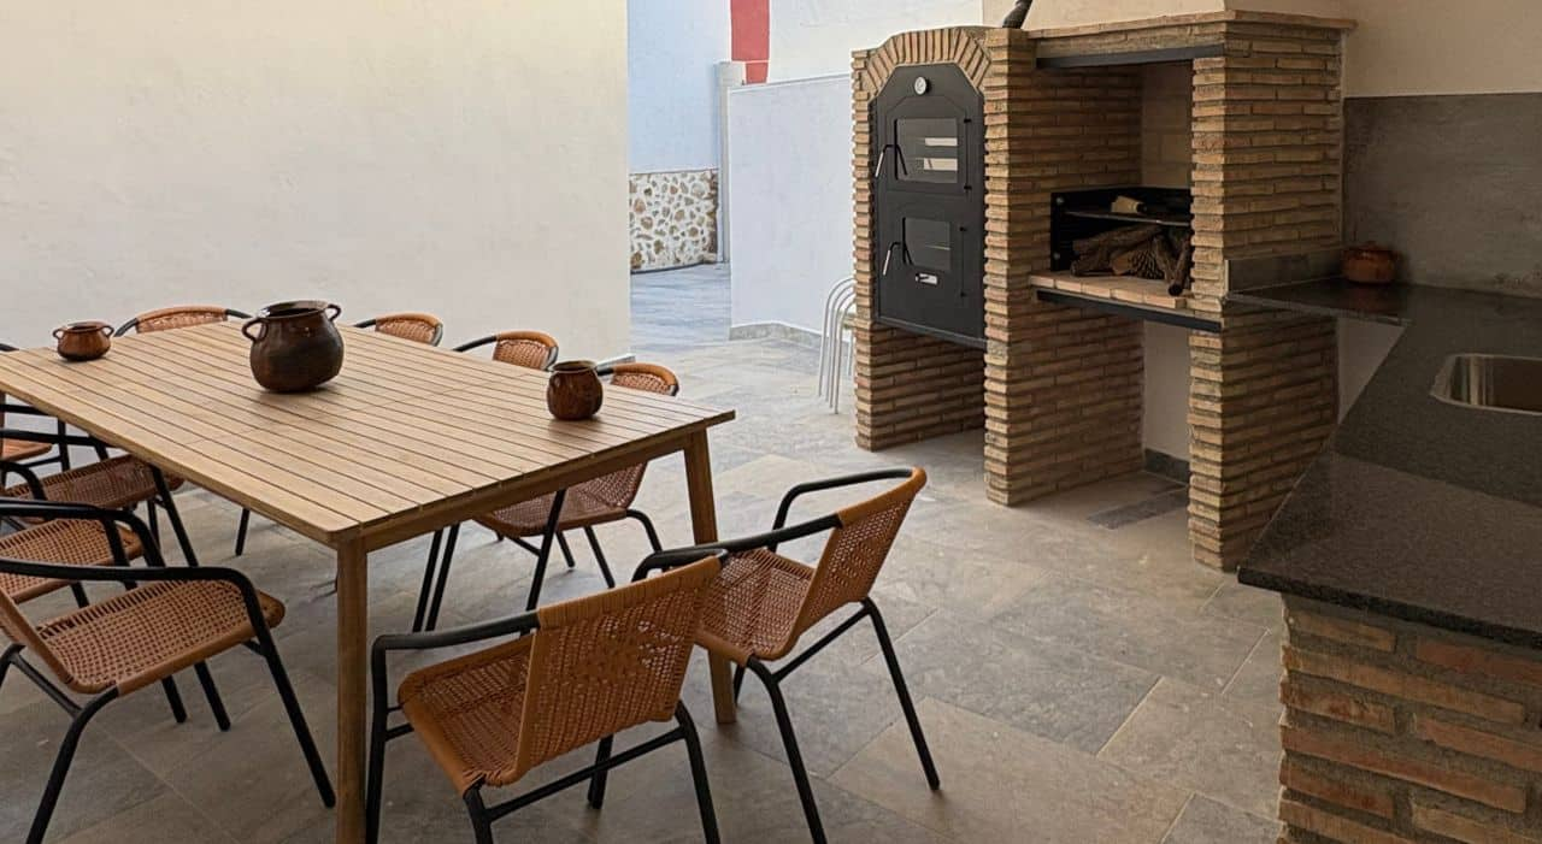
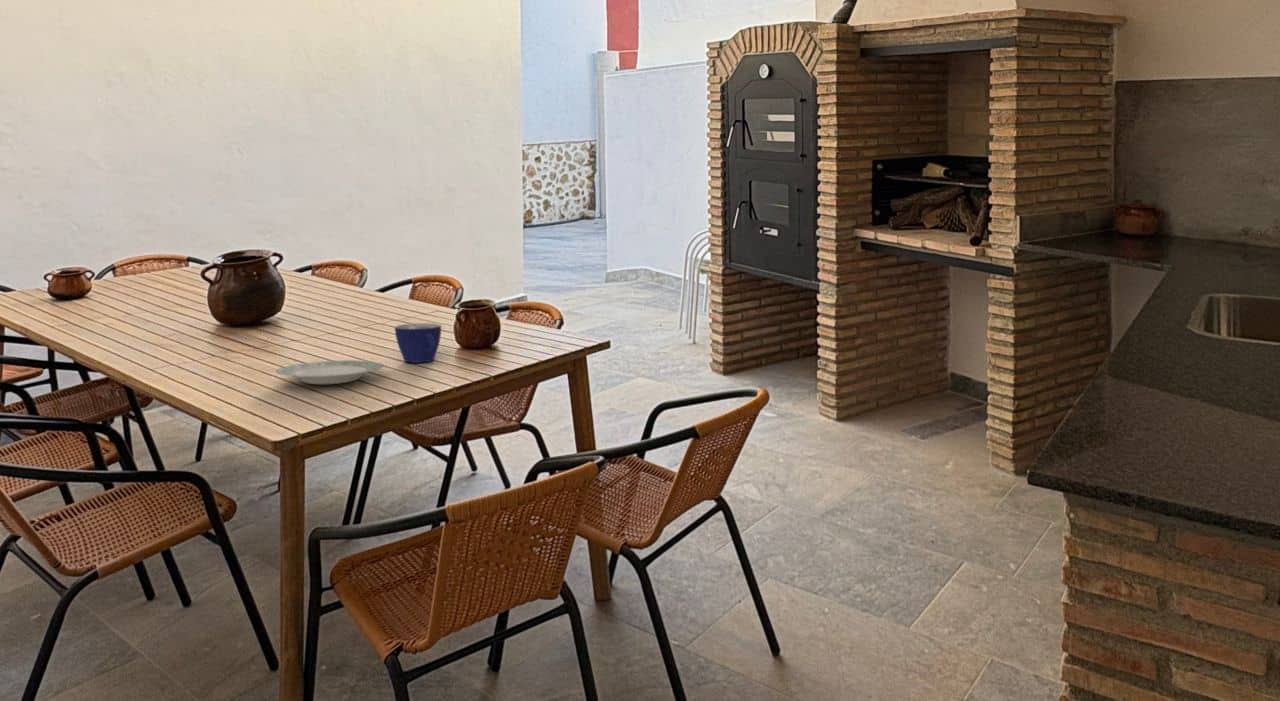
+ cup (421, 343)
+ plate (331, 374)
